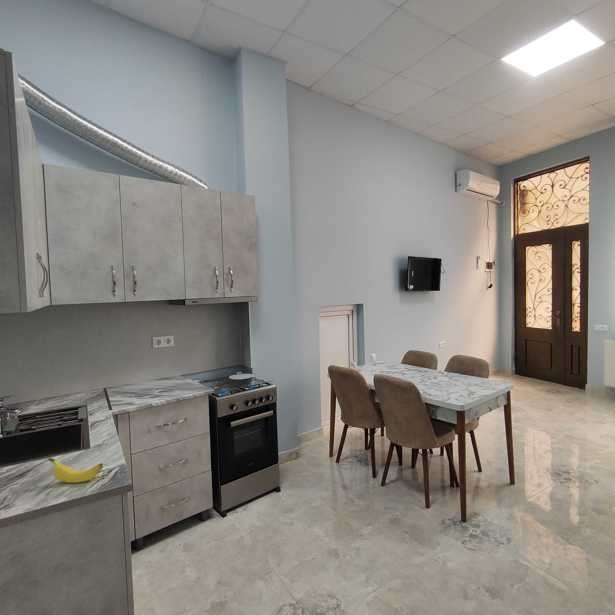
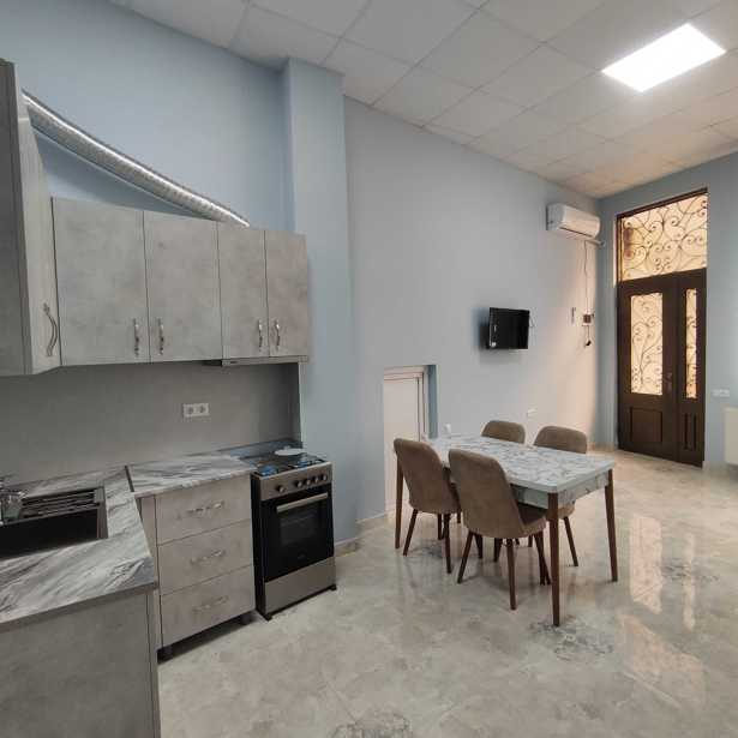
- banana (75, 470)
